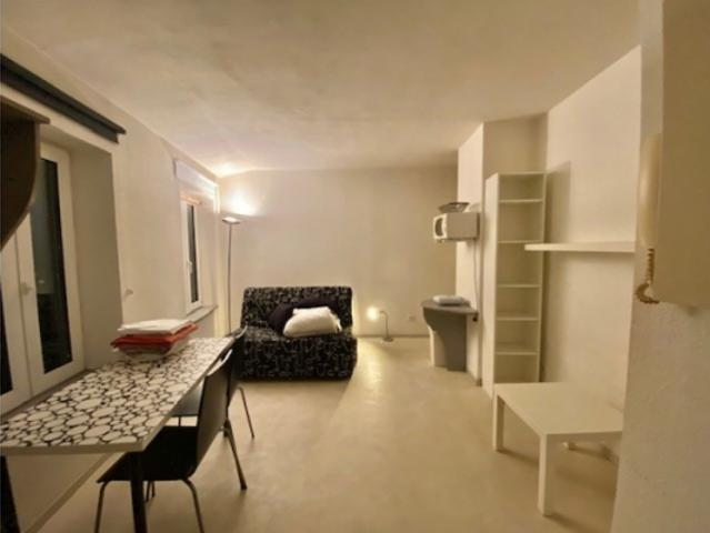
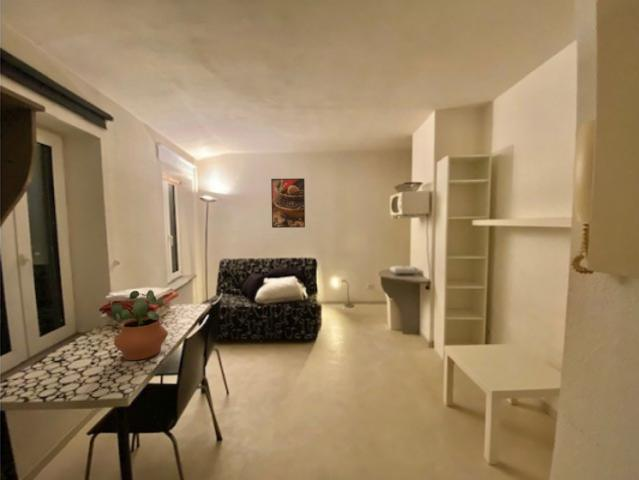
+ potted plant (144, 320)
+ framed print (288, 203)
